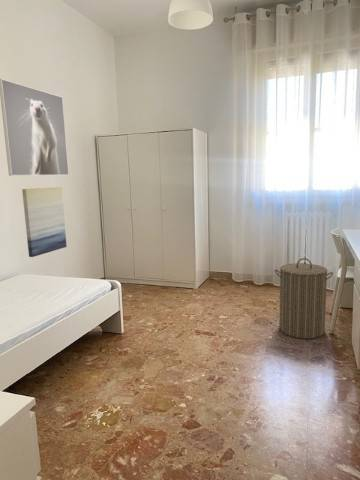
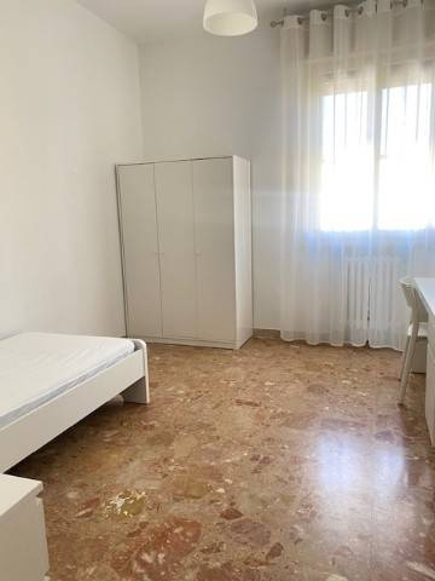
- laundry hamper (302, 294)
- wall art (46, 220)
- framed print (37, 133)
